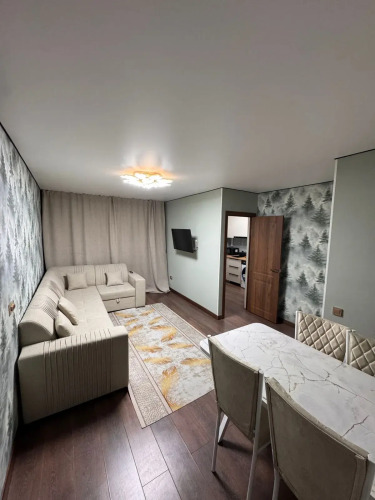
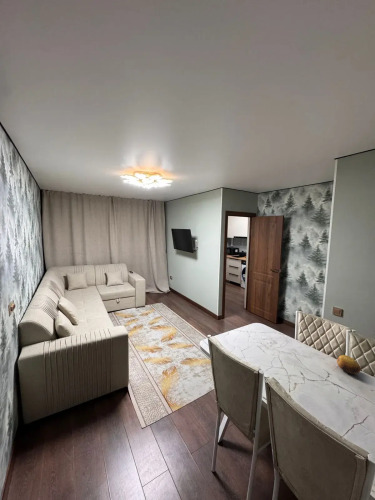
+ fruit (348, 364)
